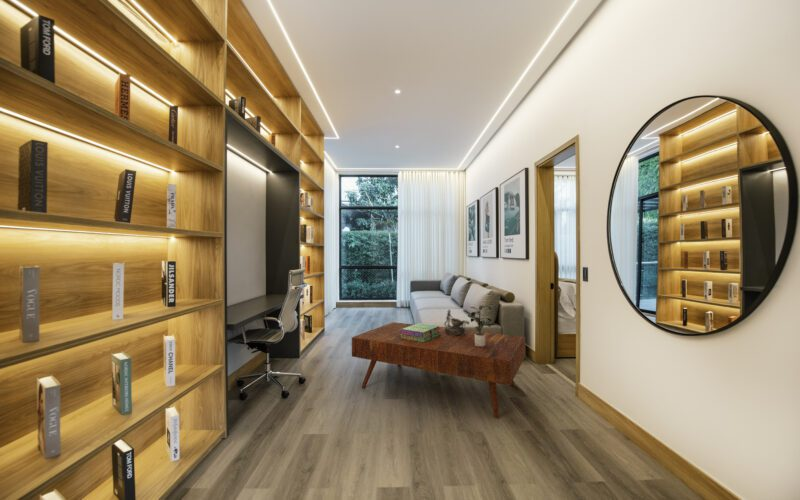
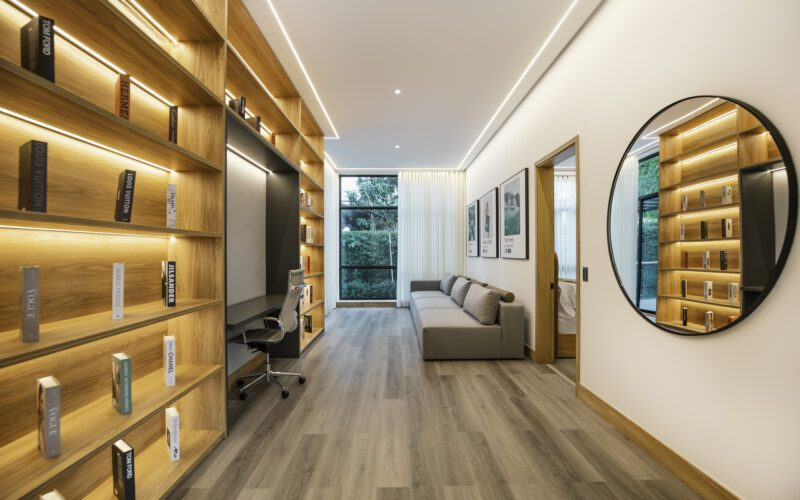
- decorative bowl (457, 321)
- stack of books (420, 331)
- potted plant (478, 323)
- coffee table (439, 360)
